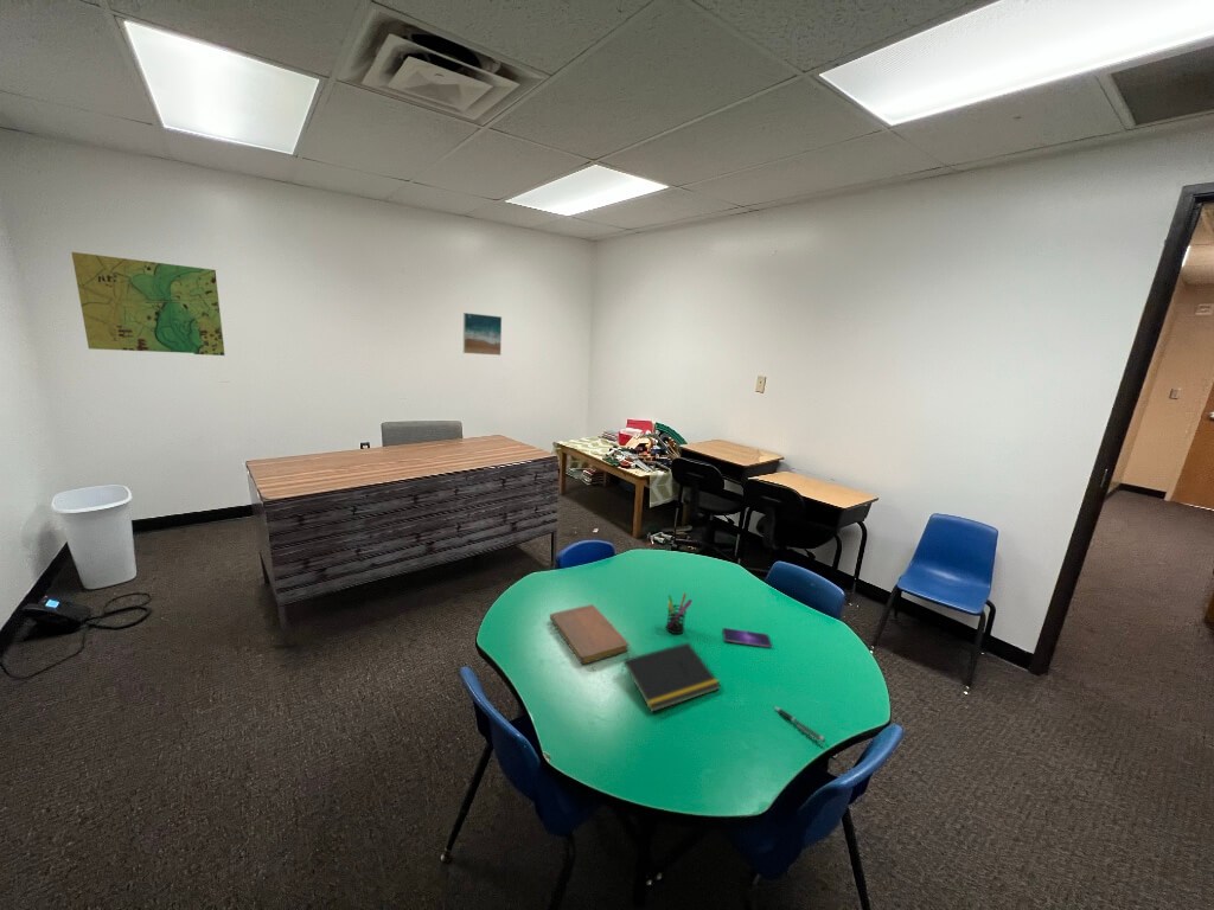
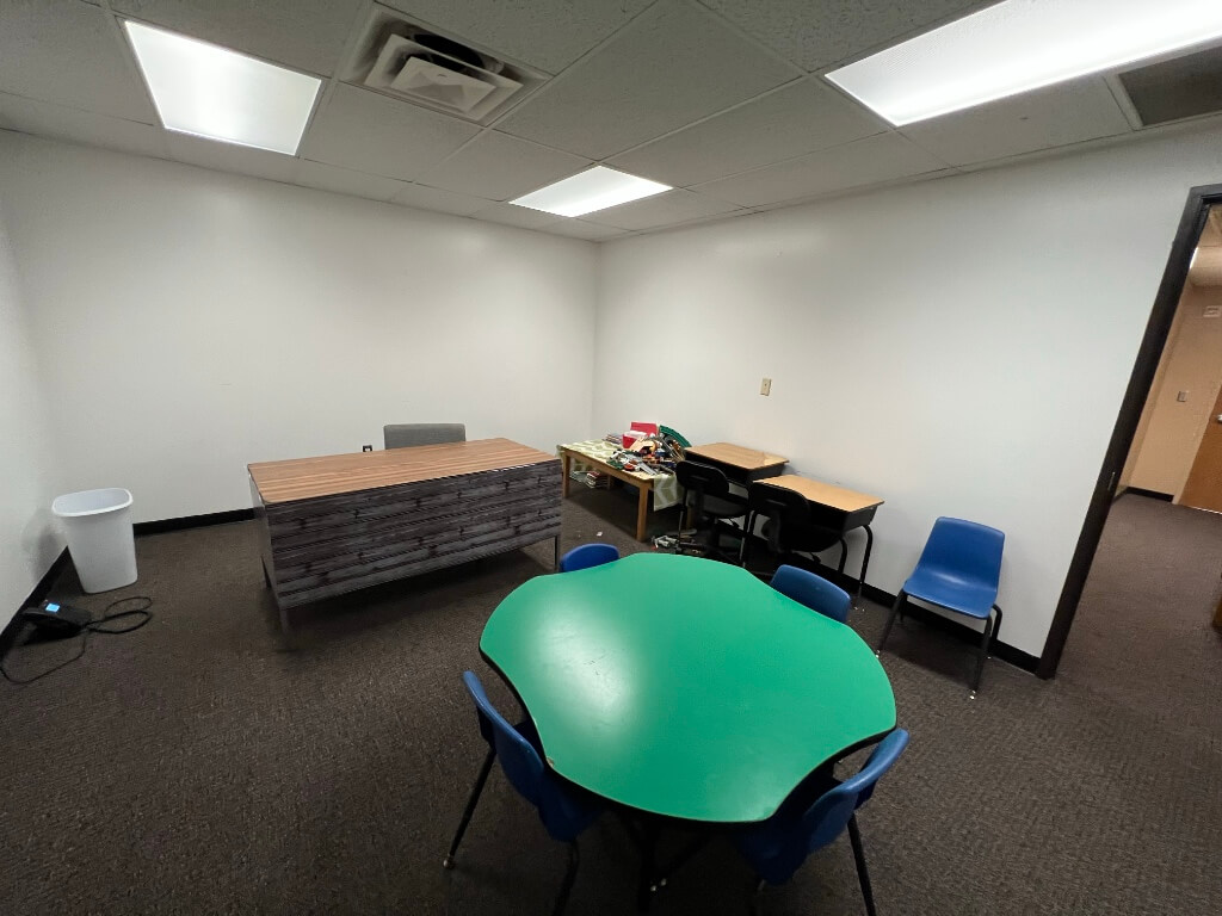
- pen (798, 723)
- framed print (483, 334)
- notebook (587, 632)
- pen holder (676, 611)
- smartphone (746, 637)
- notepad (671, 673)
- map (154, 308)
